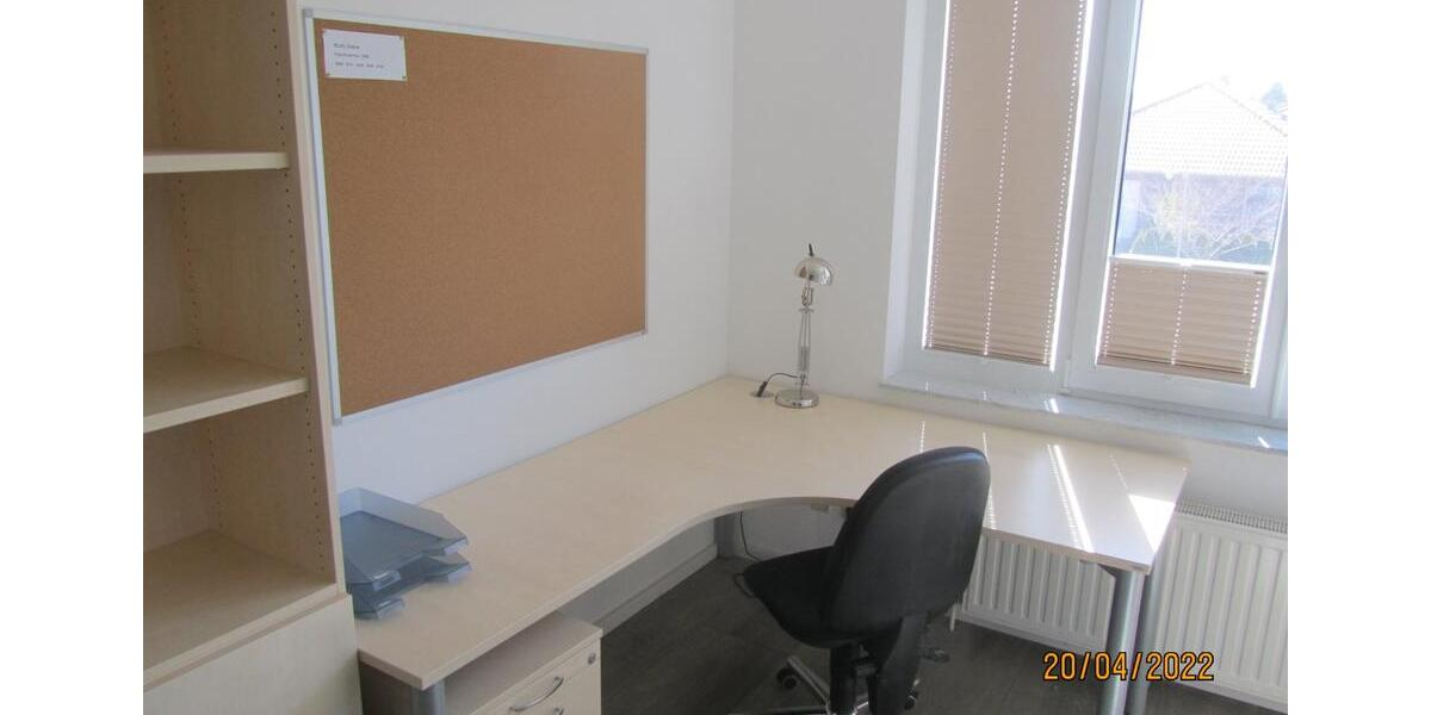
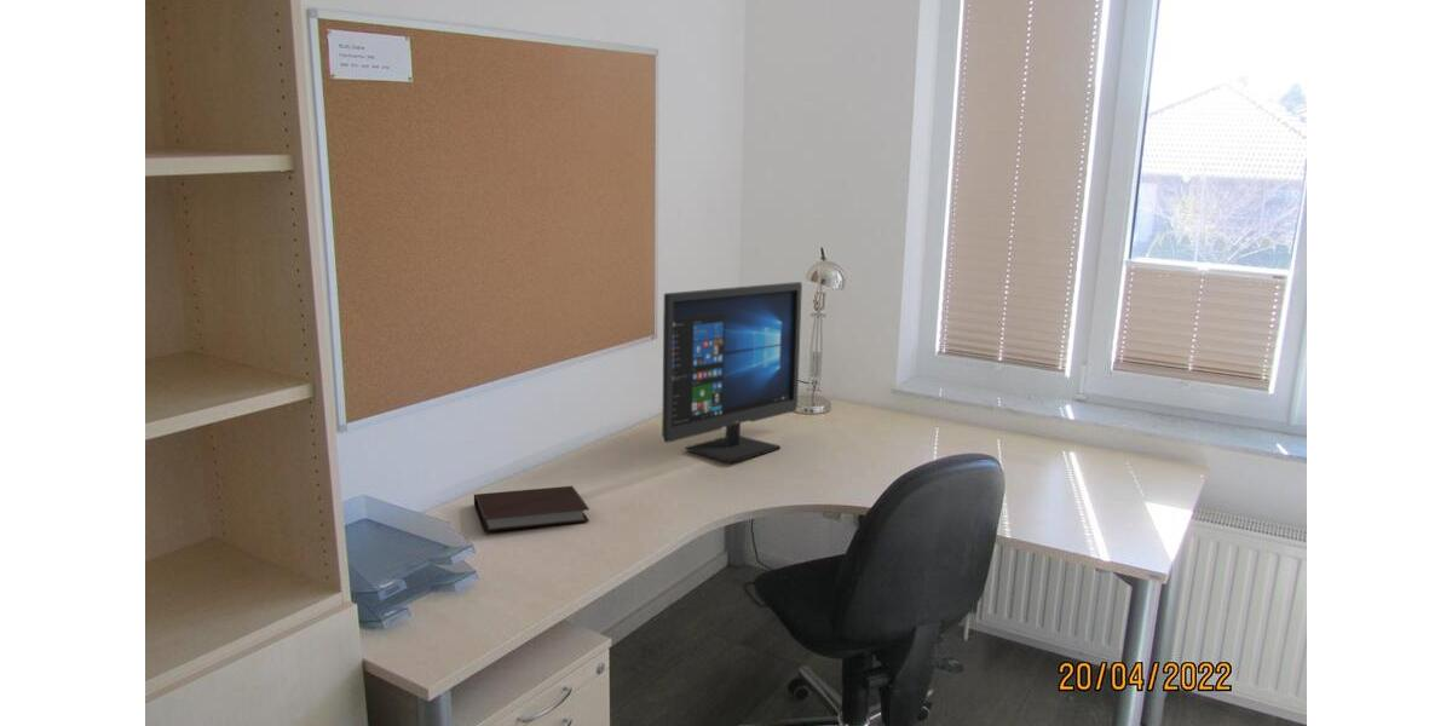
+ notebook (530, 506)
+ computer monitor (736, 369)
